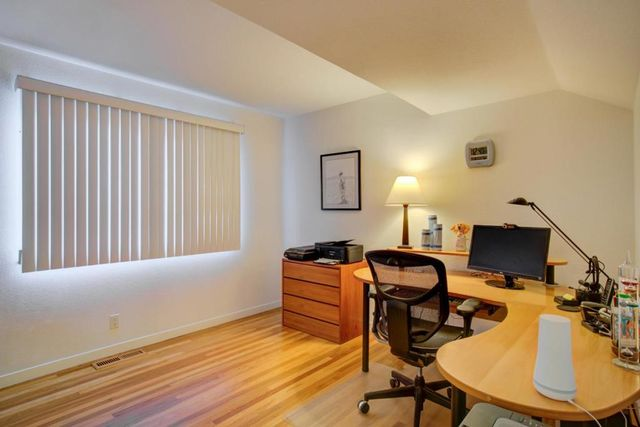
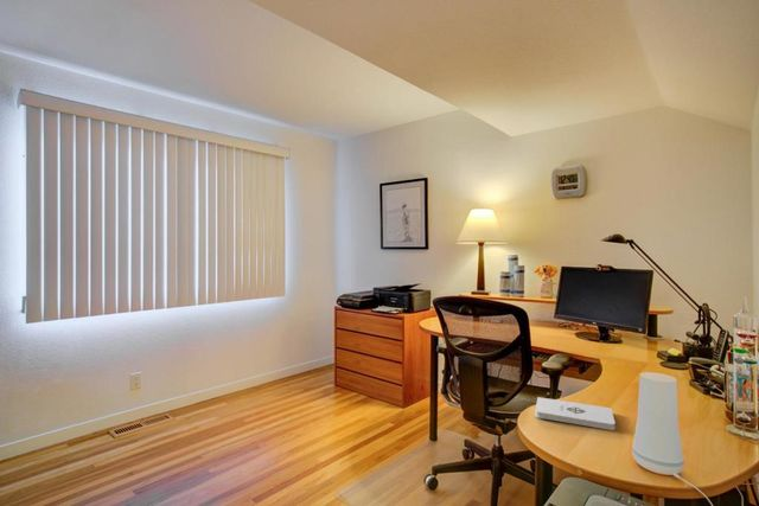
+ notepad (573, 412)
